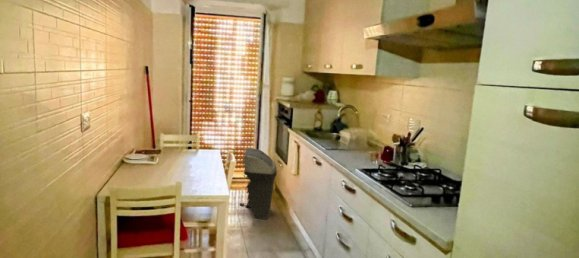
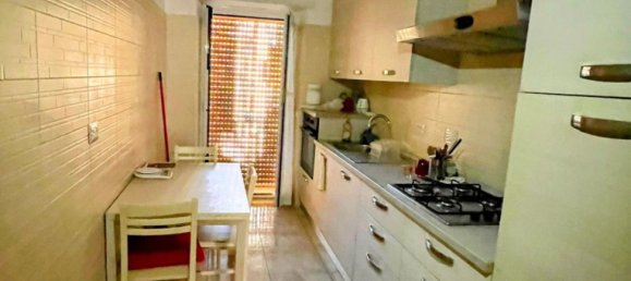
- trash can (257, 181)
